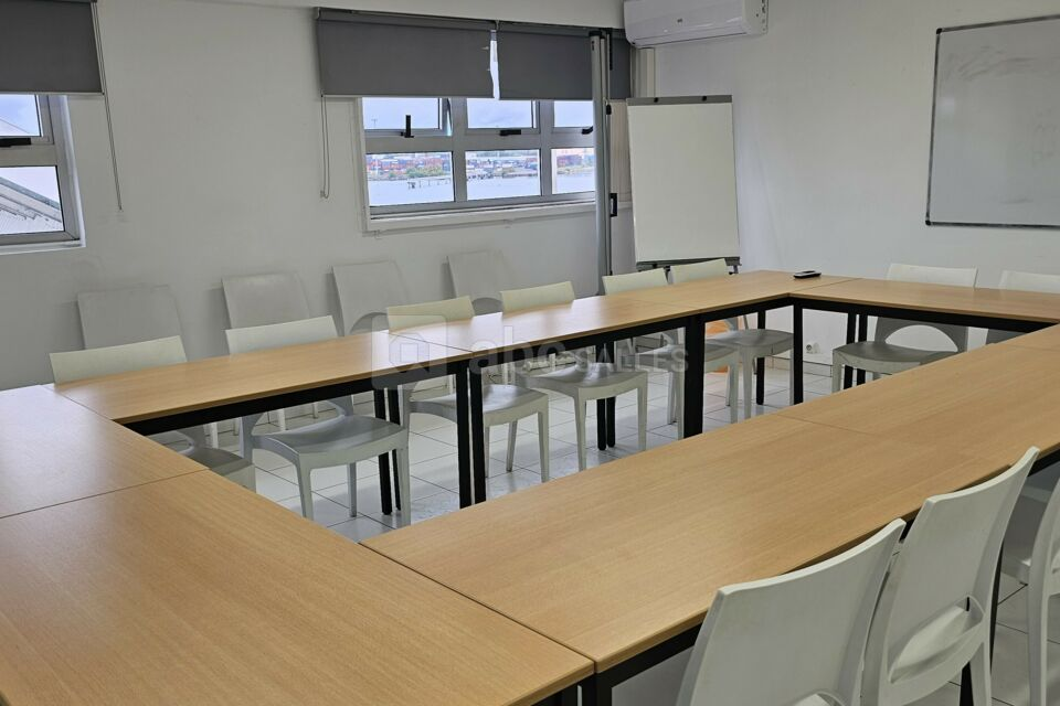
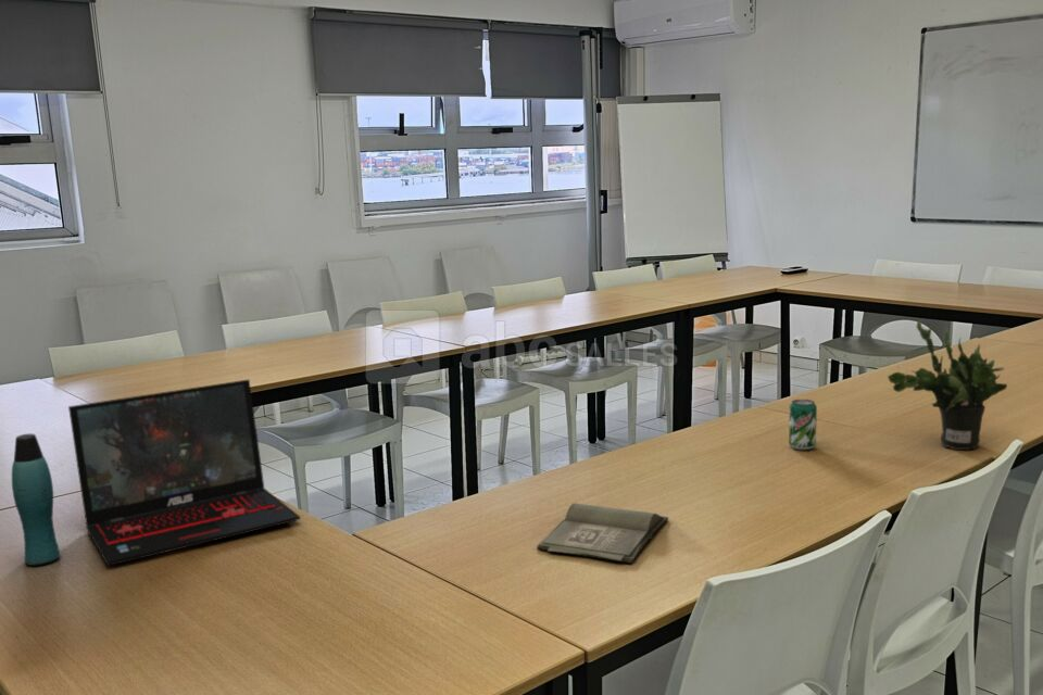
+ laptop (185, 465)
+ hardback book (604, 526)
+ potted plant (941, 386)
+ bottle (34, 498)
+ beverage can (802, 424)
